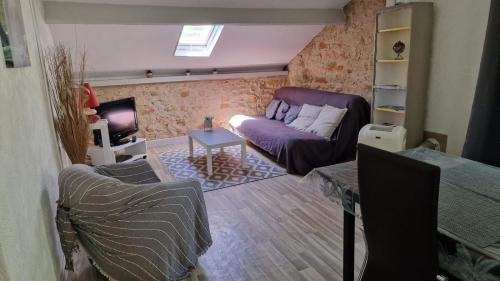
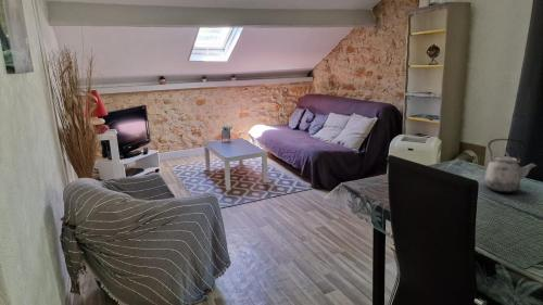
+ kettle (510, 165)
